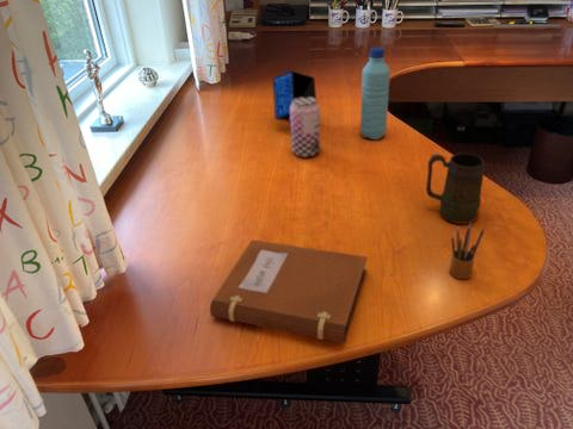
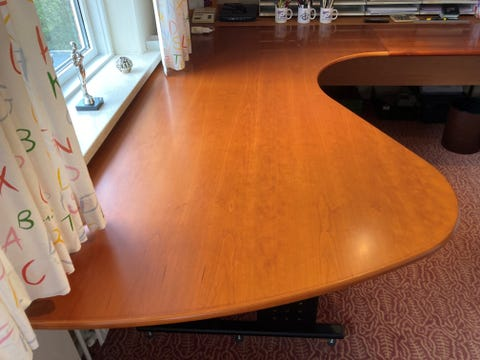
- water bottle (375, 94)
- beer can (304, 126)
- speaker (295, 98)
- pencil box (464, 251)
- mug (454, 186)
- notebook (289, 286)
